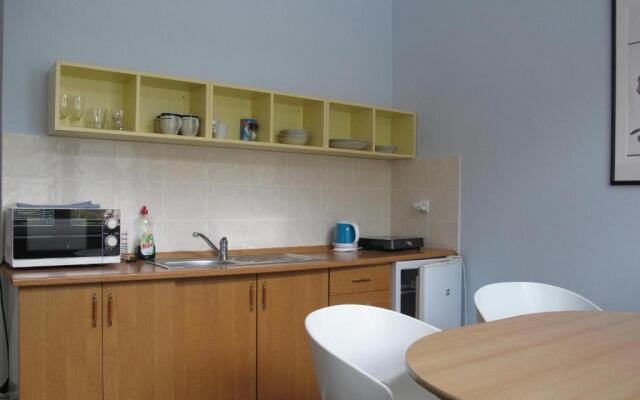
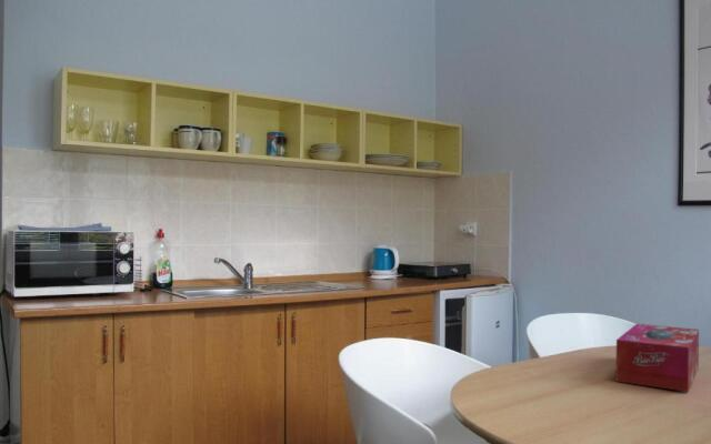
+ tissue box (659, 354)
